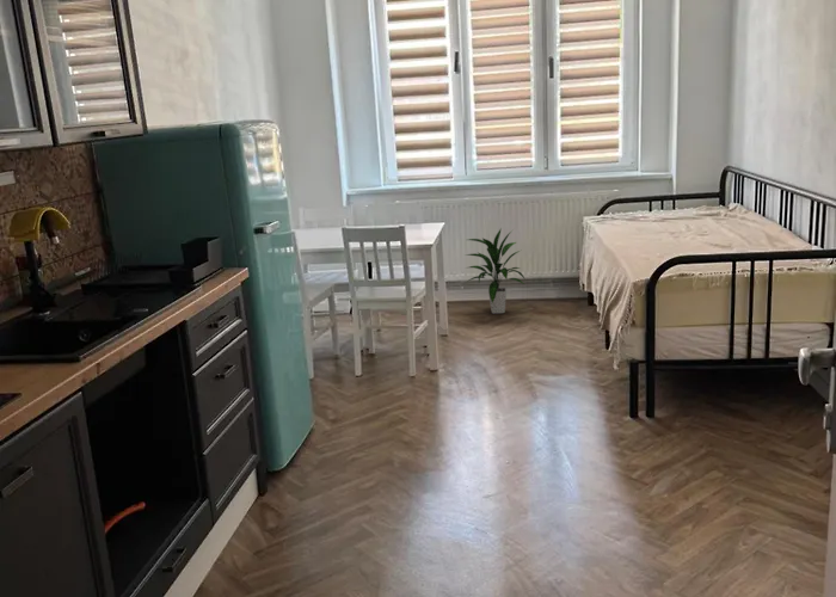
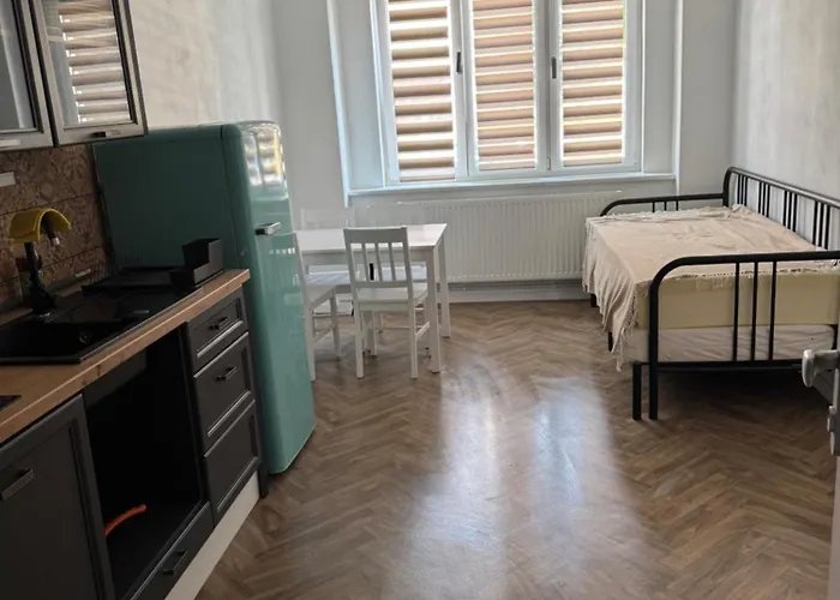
- indoor plant (494, 271)
